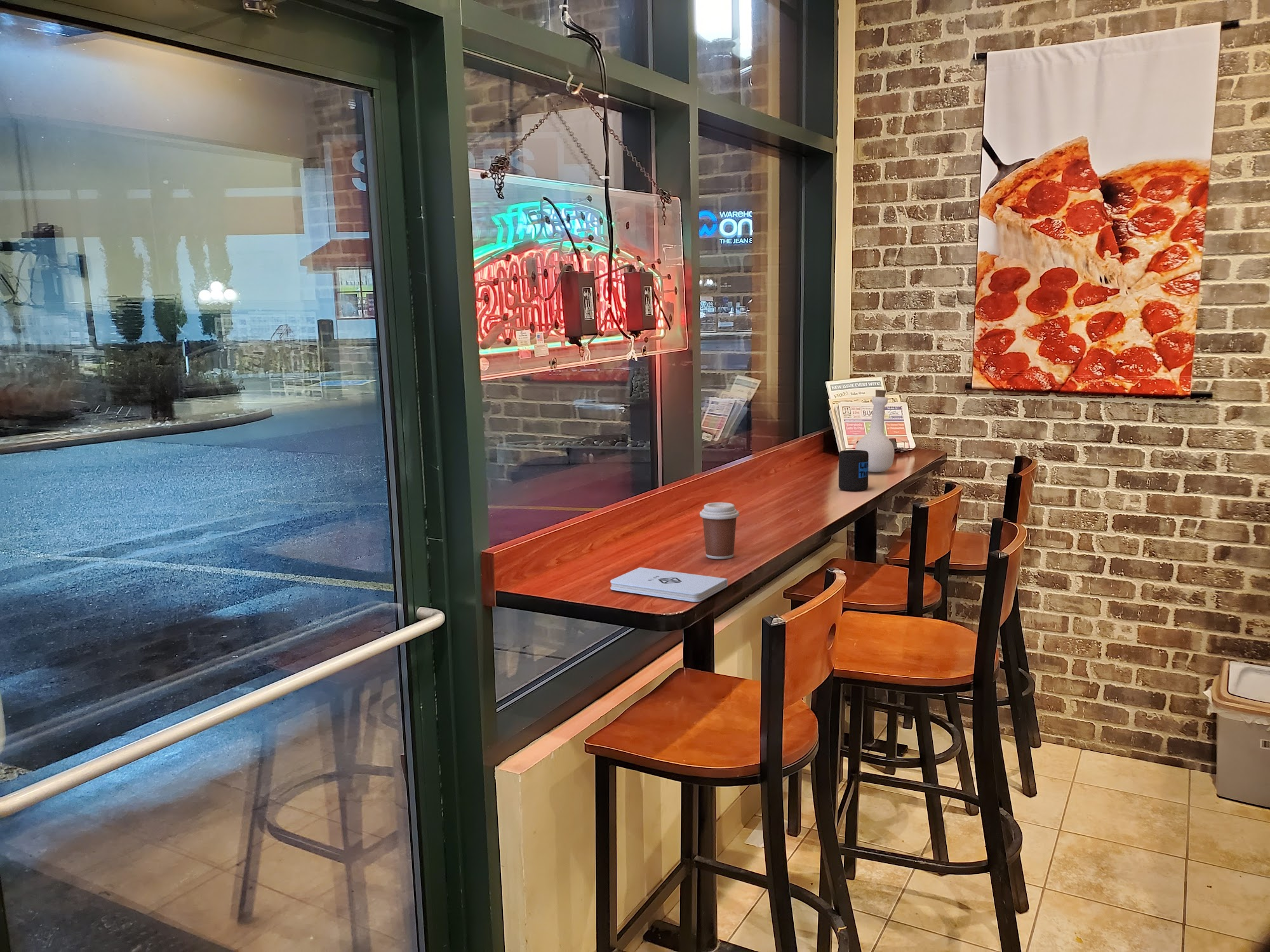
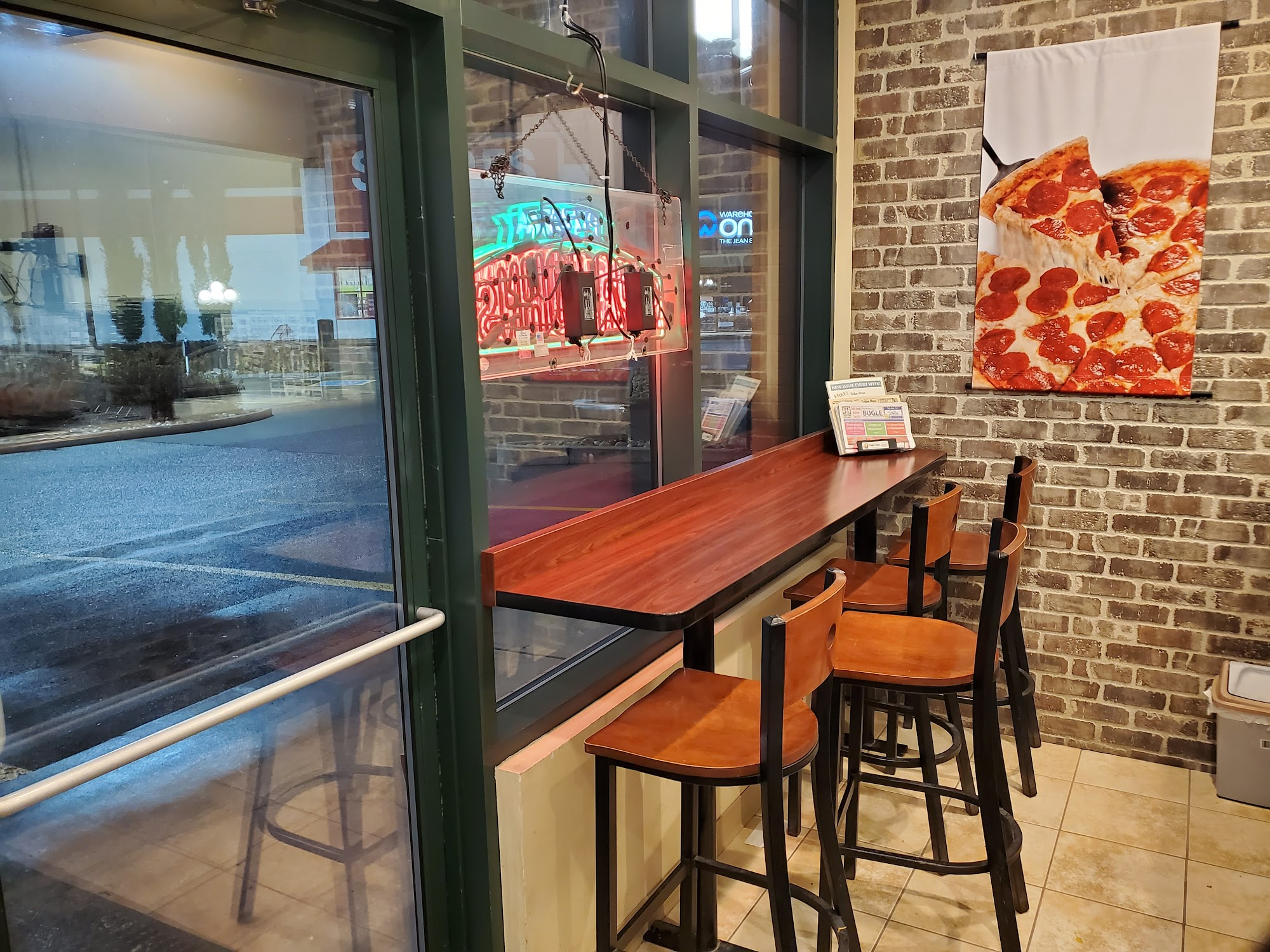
- bottle (874, 431)
- mug (855, 469)
- coffee cup (719, 530)
- notepad (667, 584)
